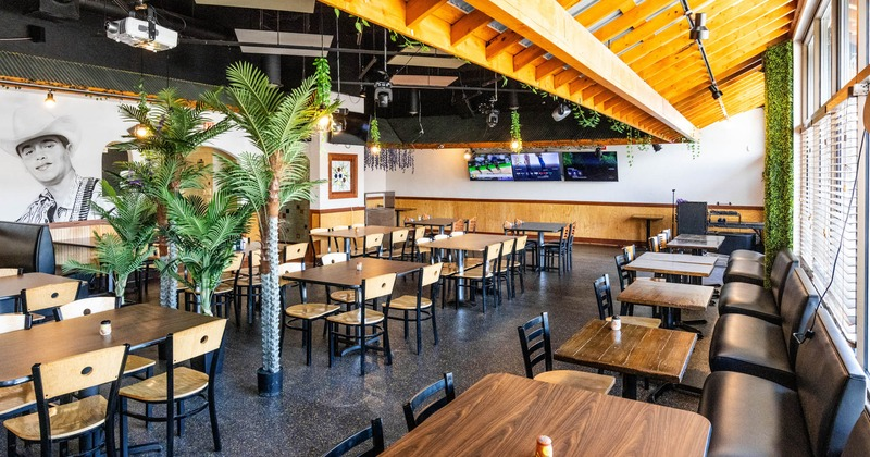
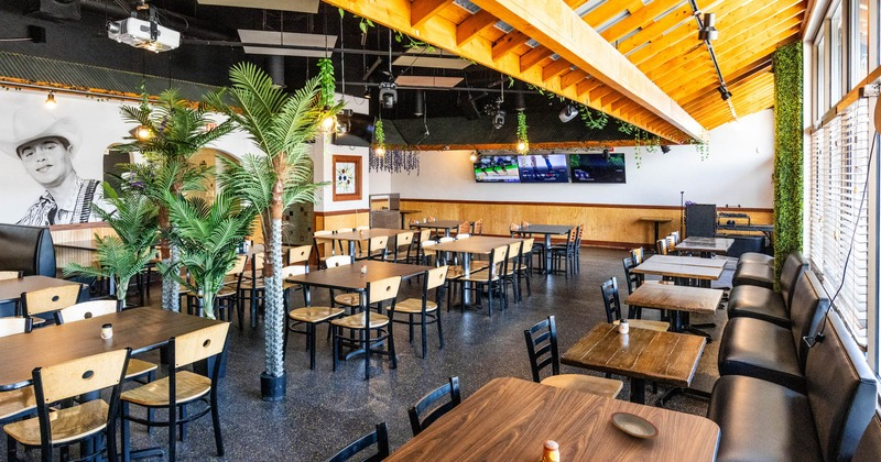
+ plate (633, 427)
